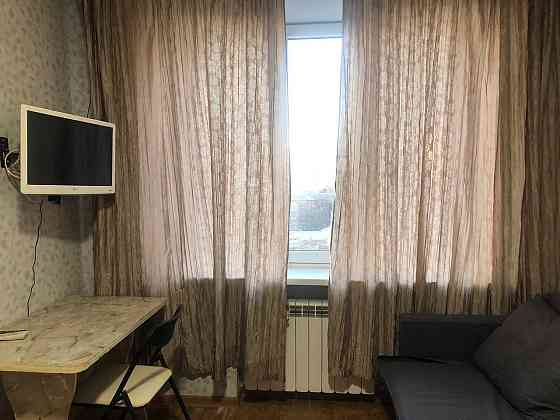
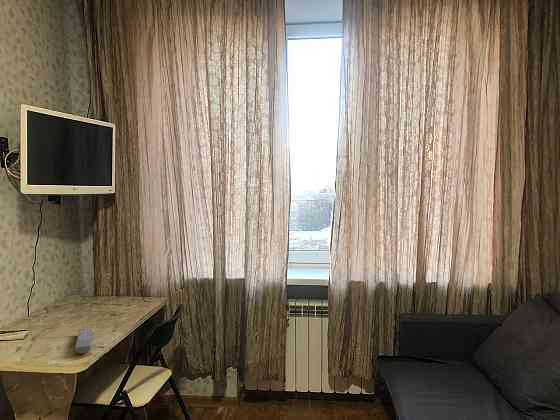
+ remote control (84, 339)
